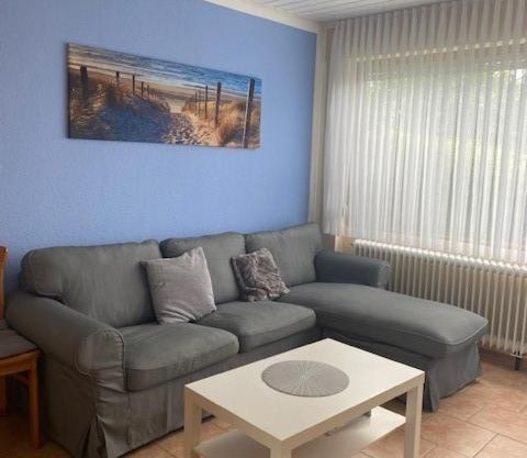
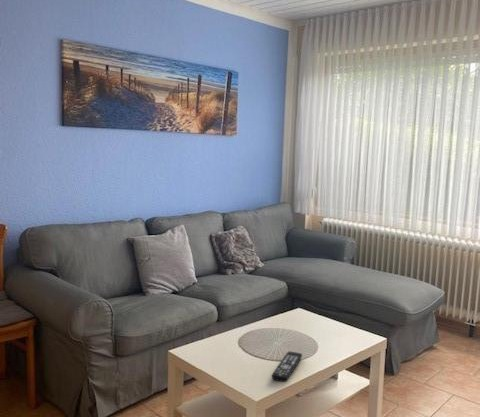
+ remote control (287, 366)
